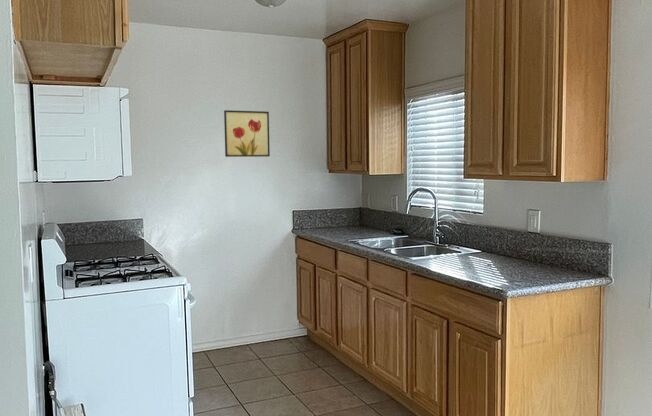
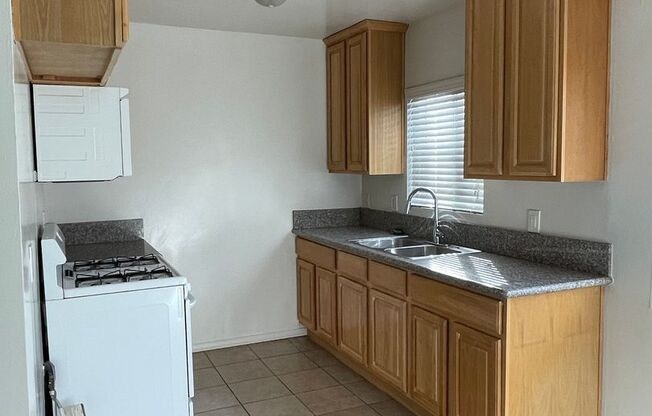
- wall art (246, 133)
